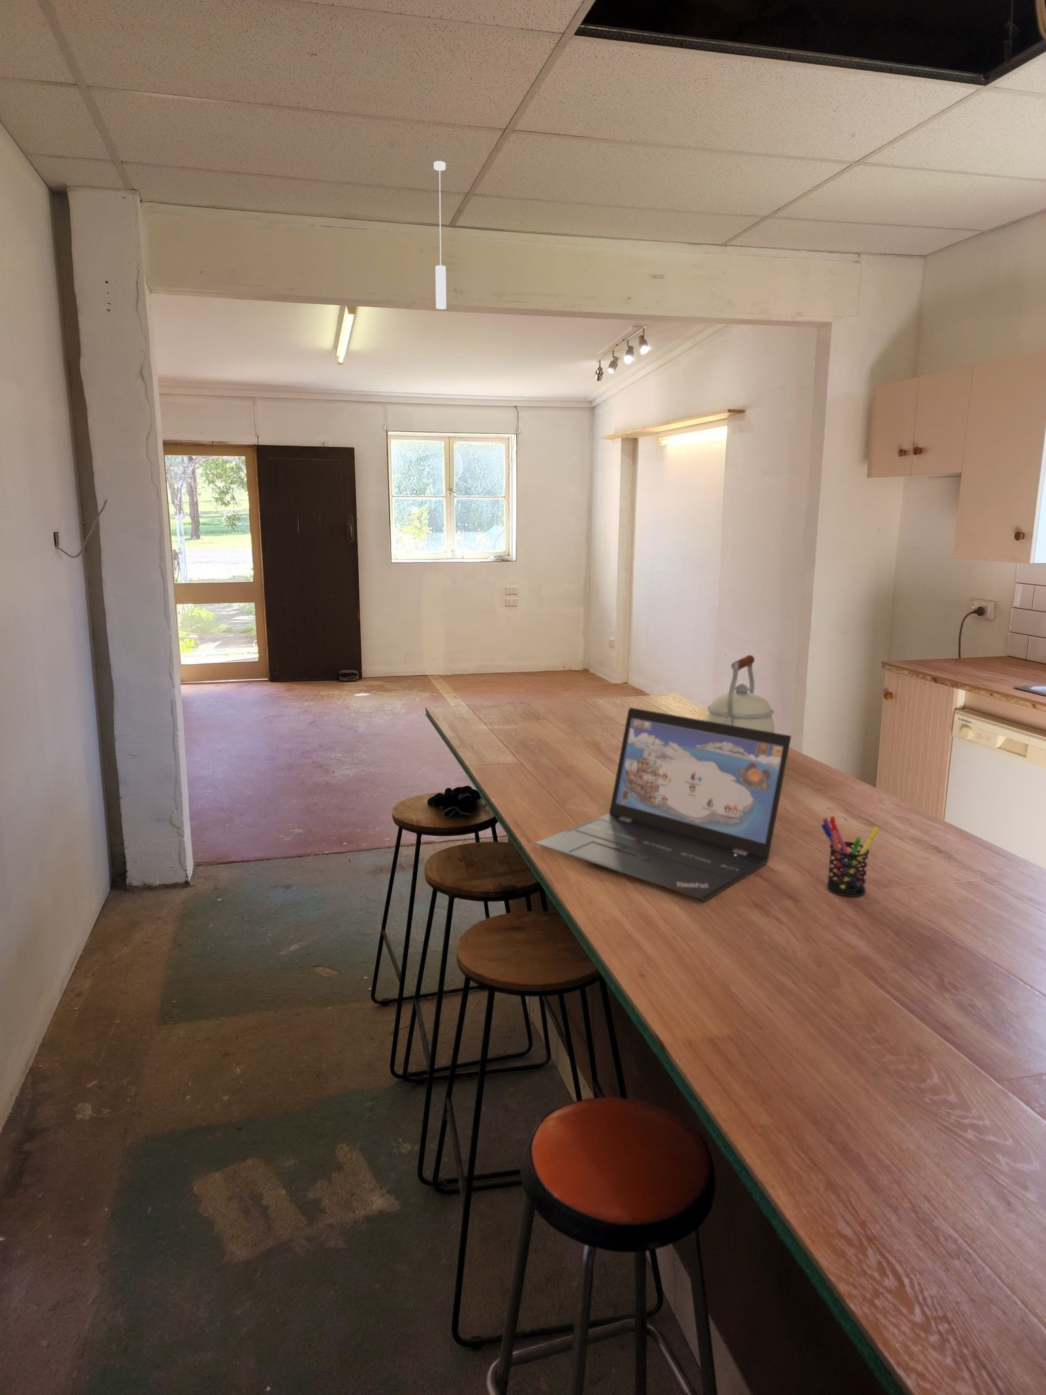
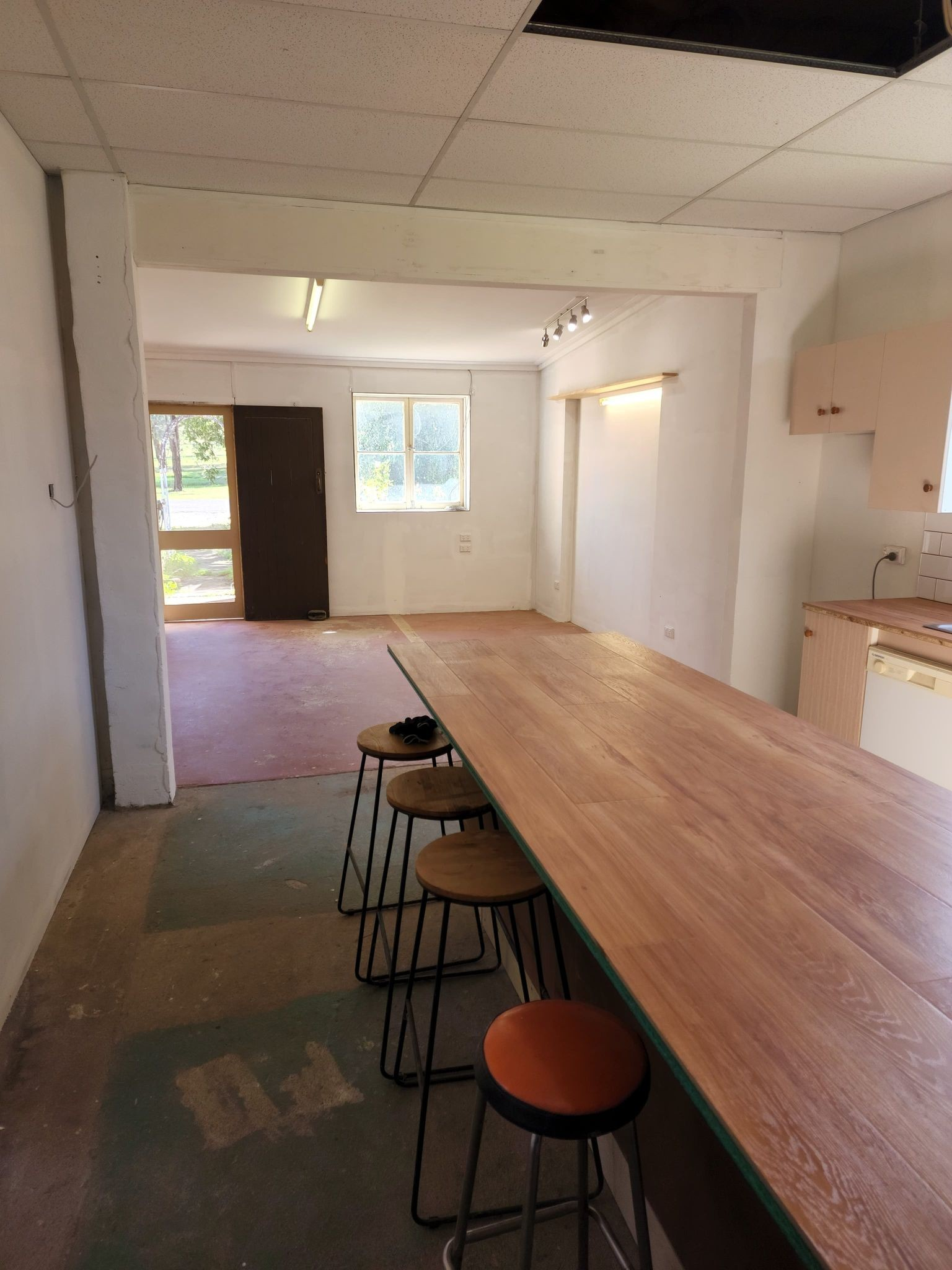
- kettle (738, 704)
- pen holder (848, 855)
- pendant lamp (439, 236)
- laptop (660, 793)
